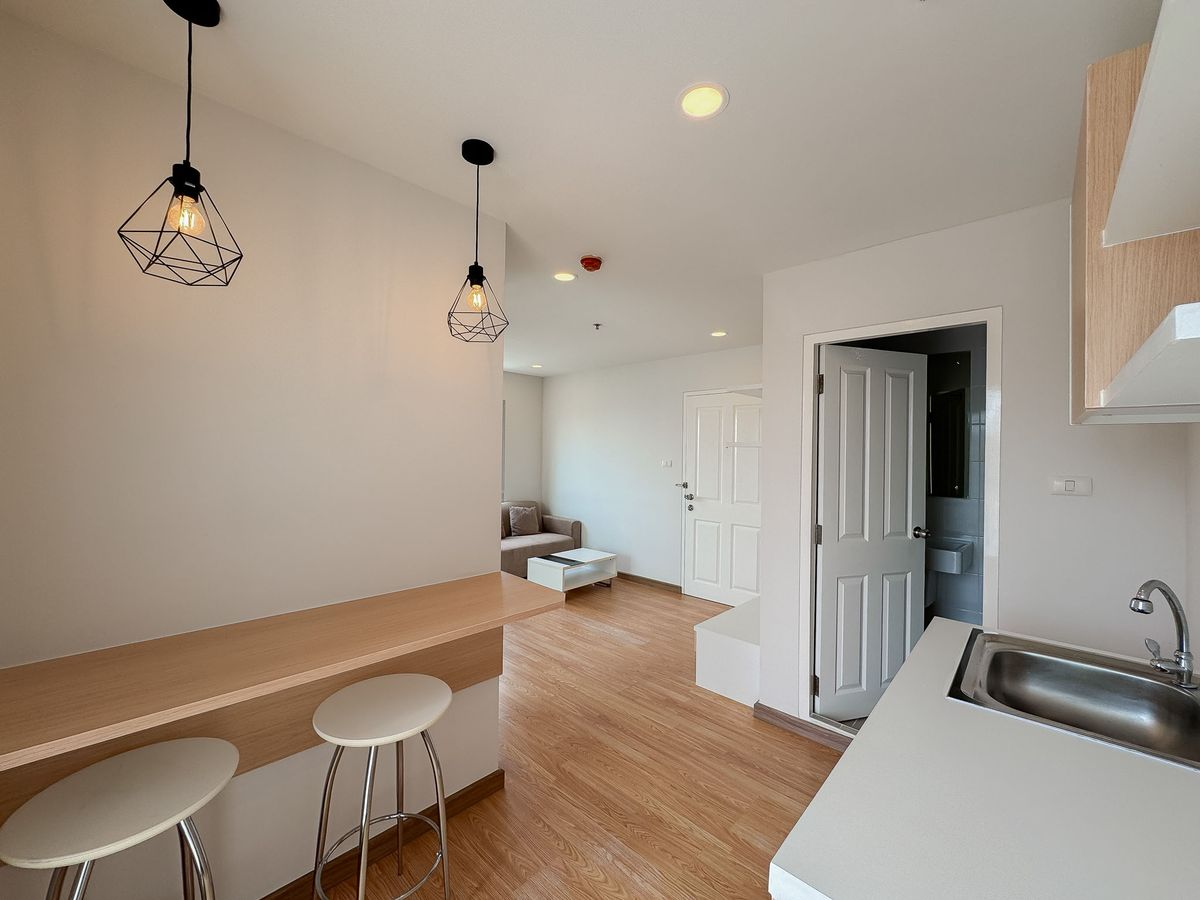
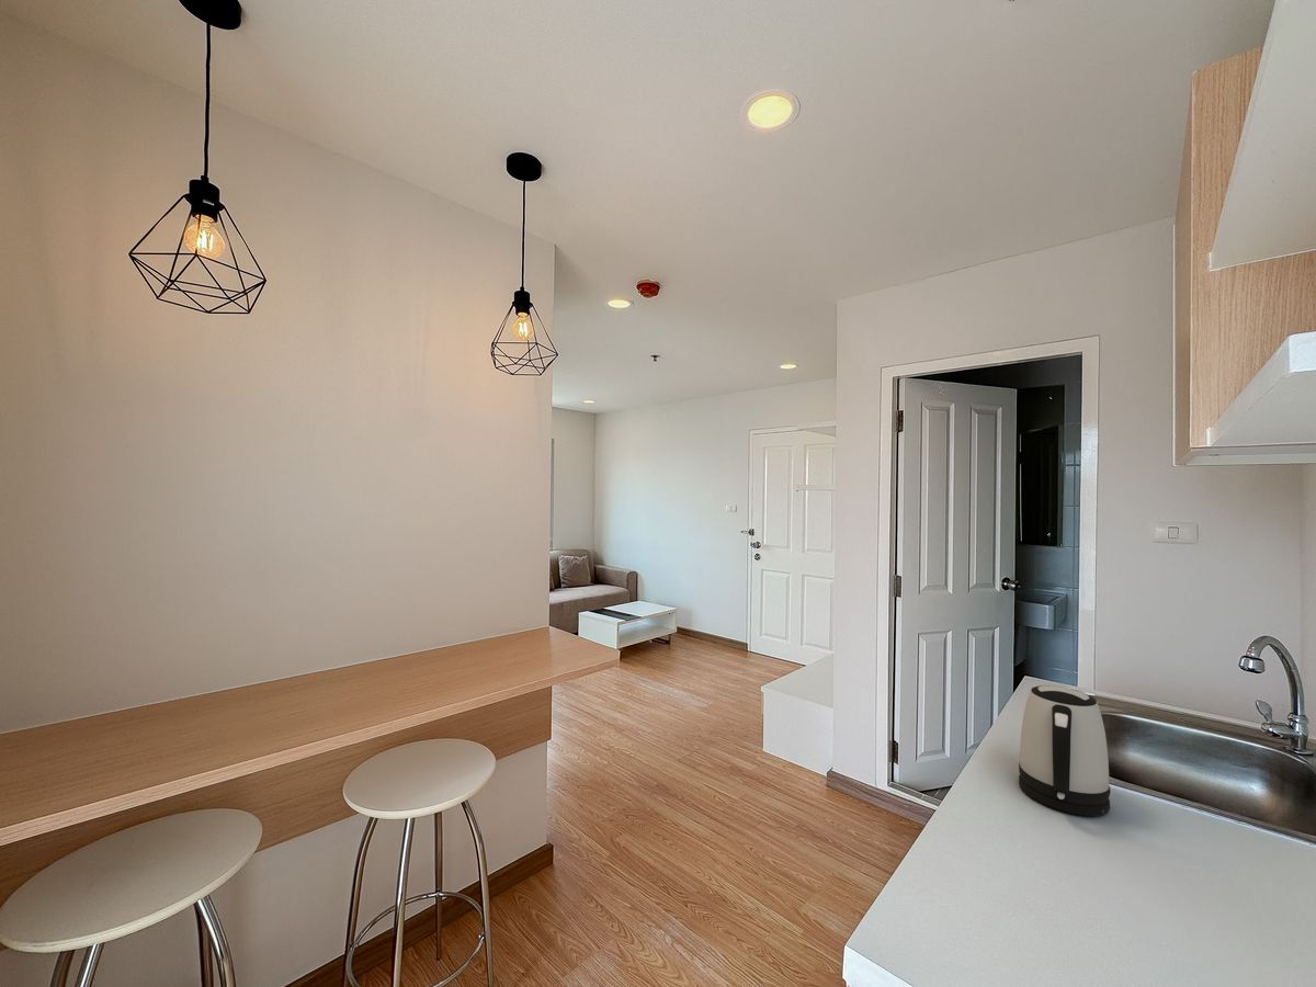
+ kettle (1062, 746)
